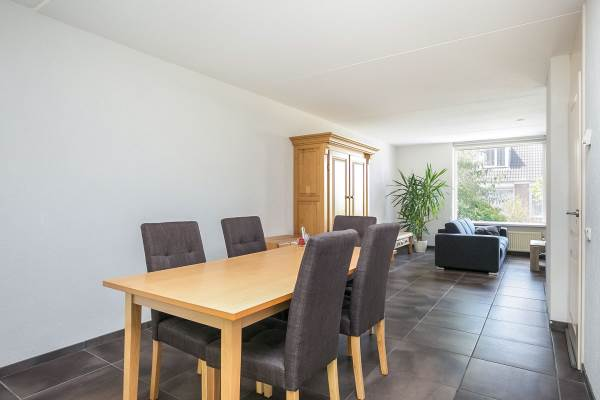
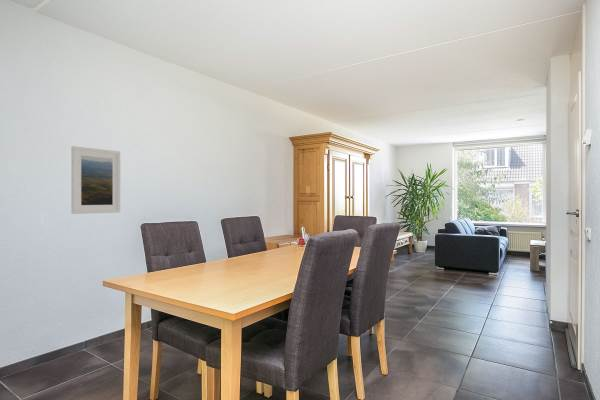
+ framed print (97, 181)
